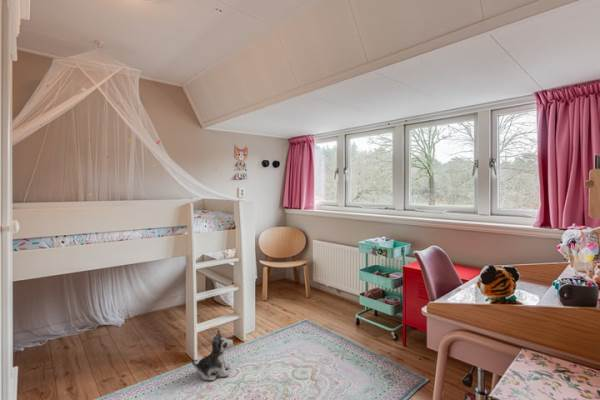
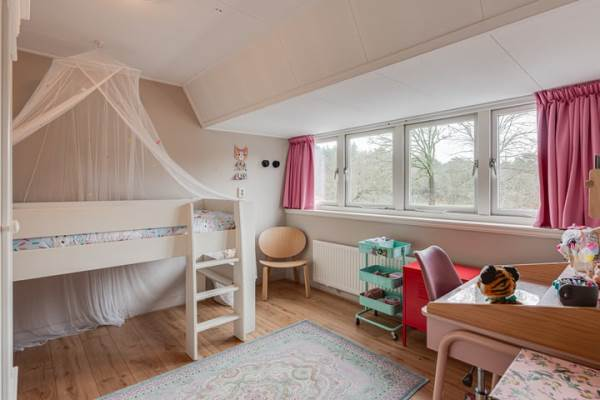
- plush toy (212, 352)
